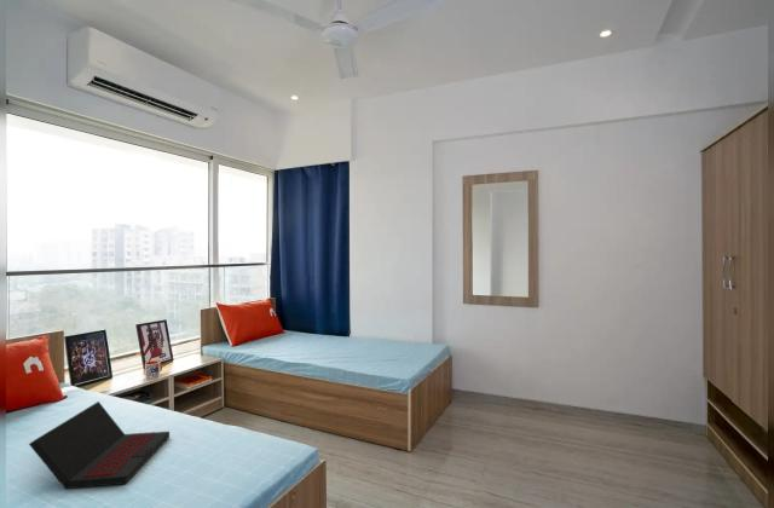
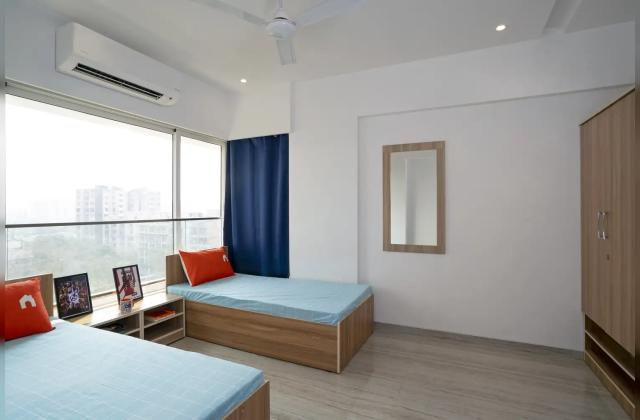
- laptop (108, 438)
